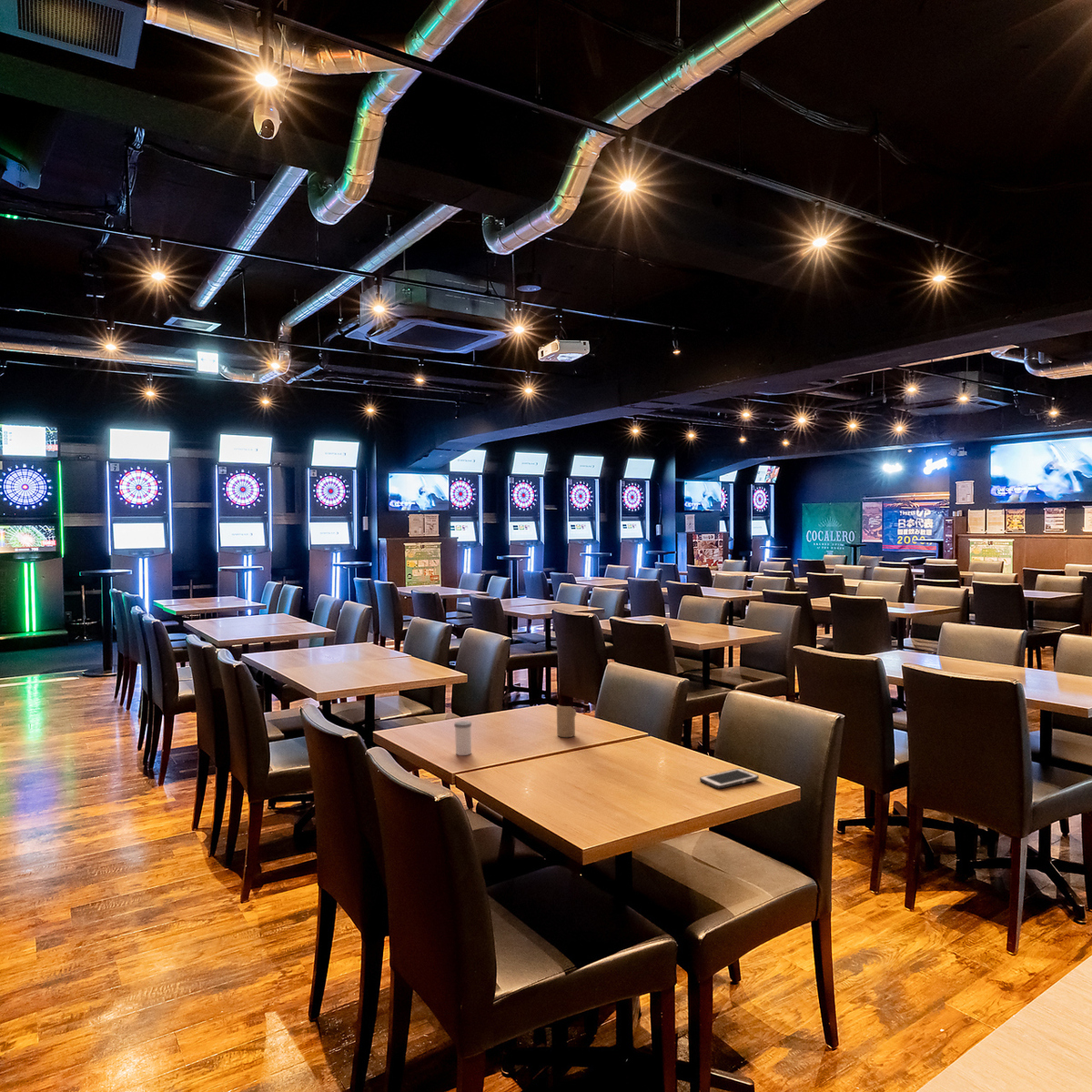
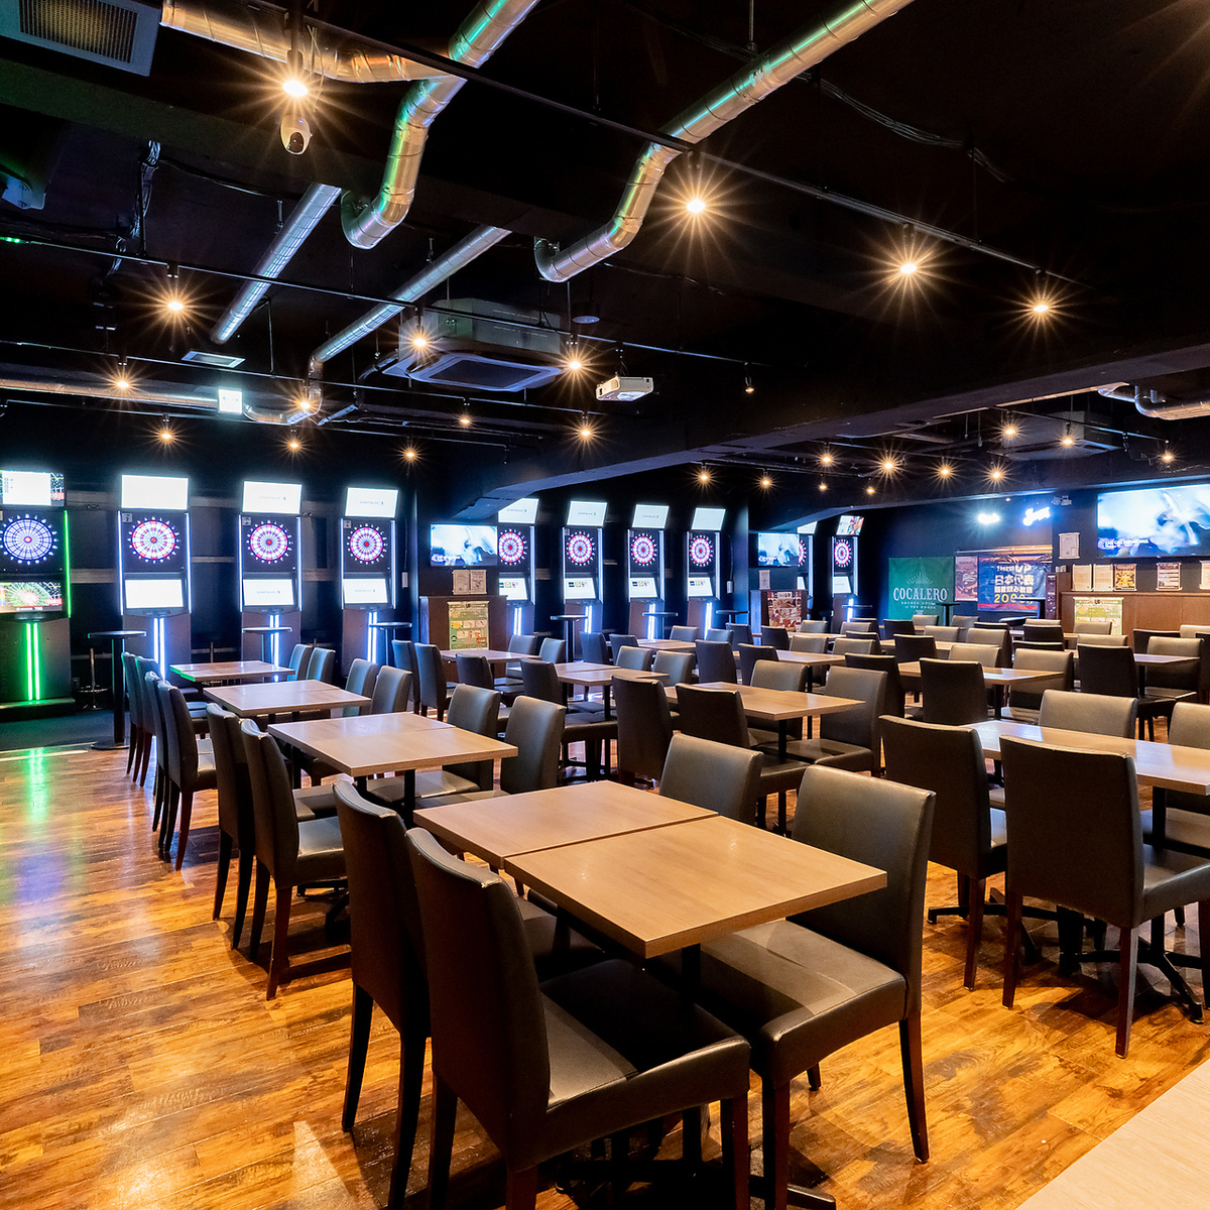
- salt shaker (463, 738)
- cell phone (729, 778)
- candle (566, 719)
